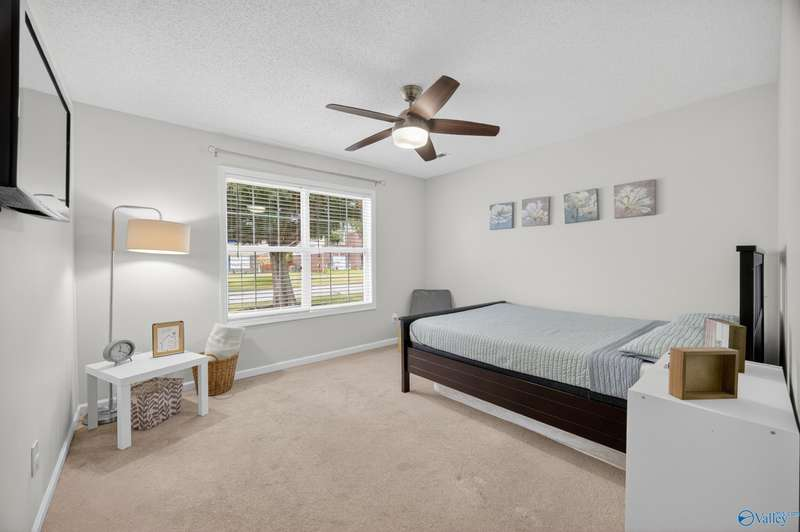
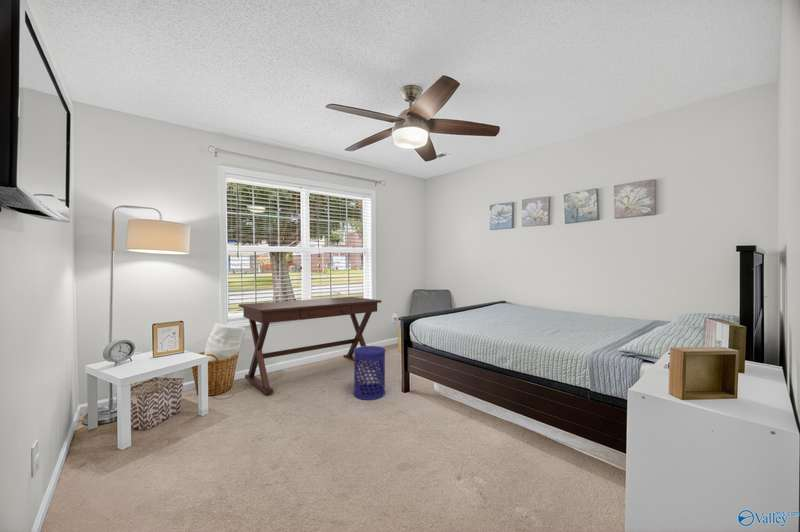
+ desk (314, 345)
+ waste bin (370, 371)
